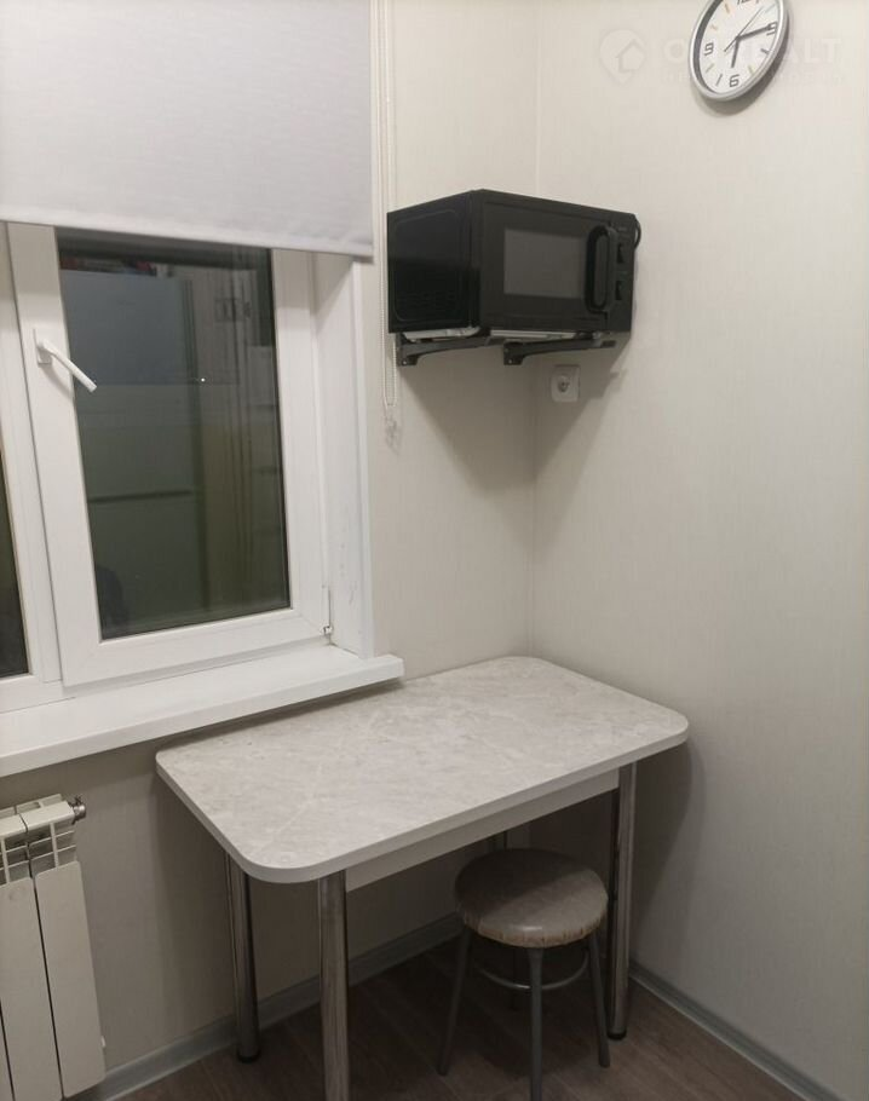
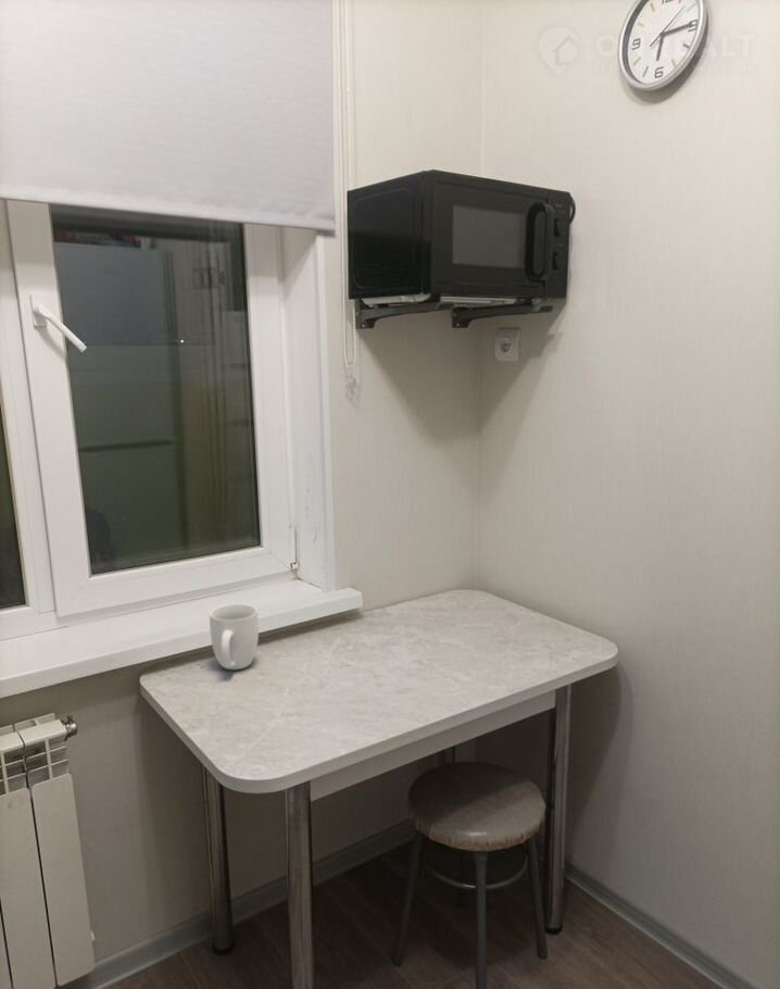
+ mug (234, 639)
